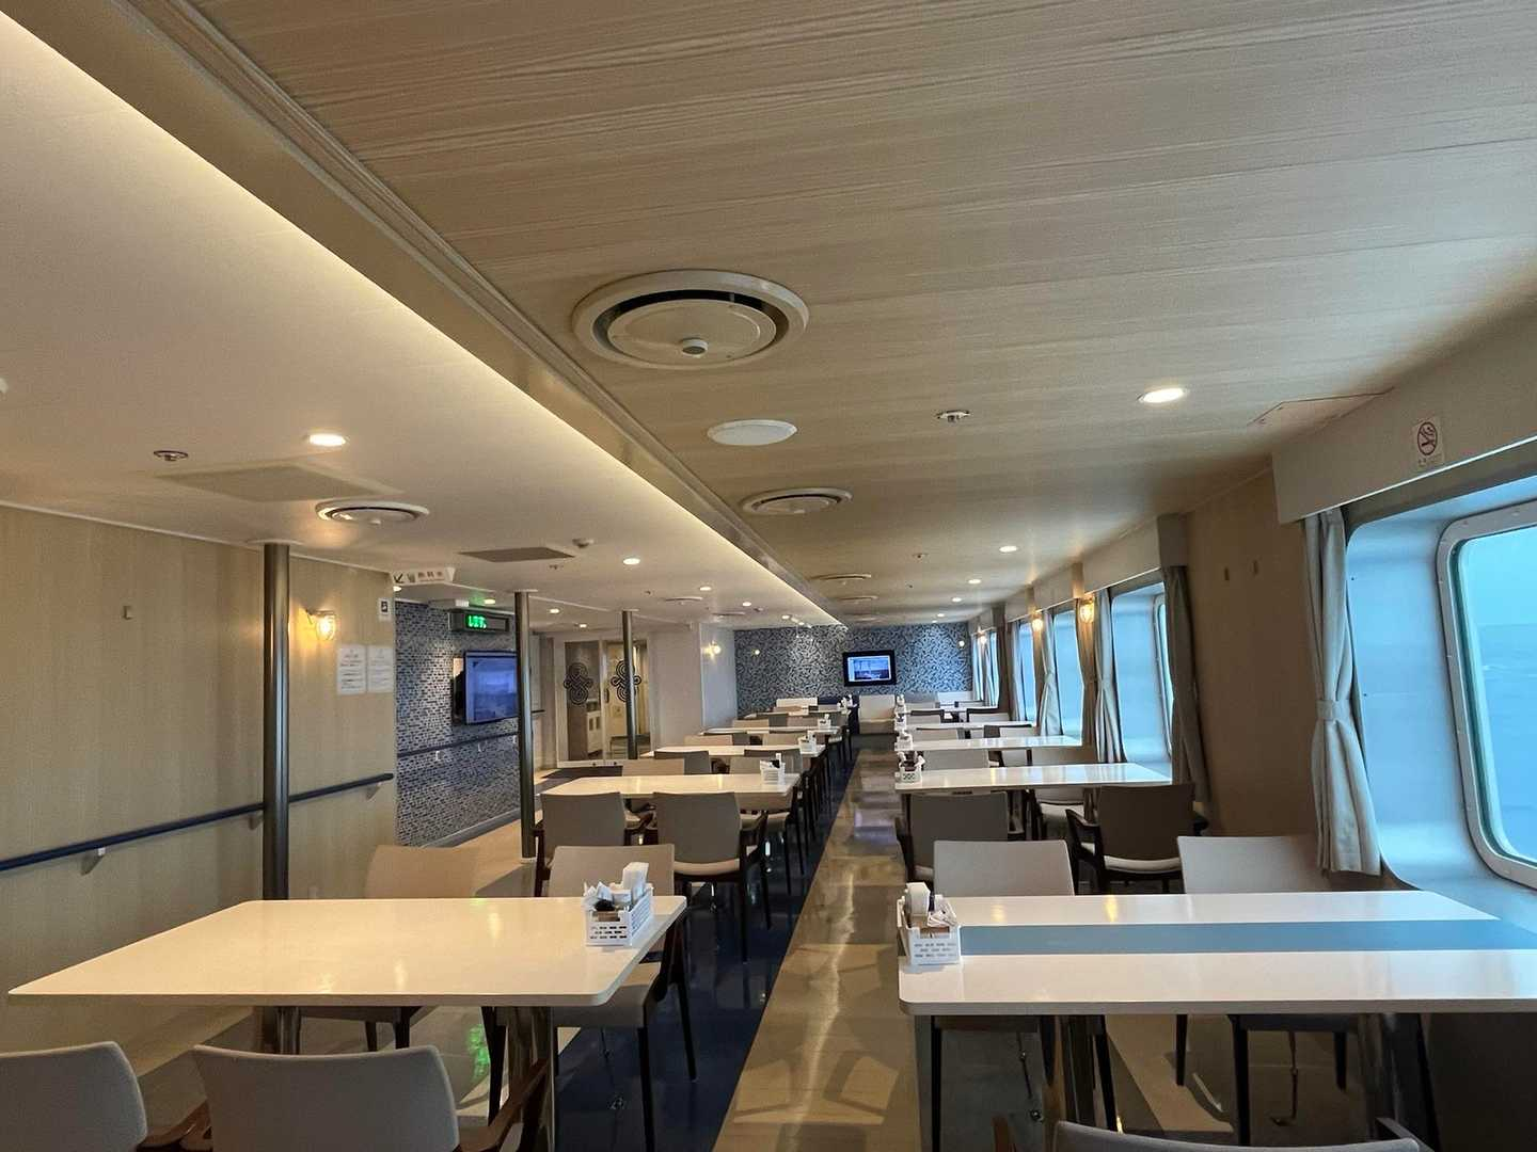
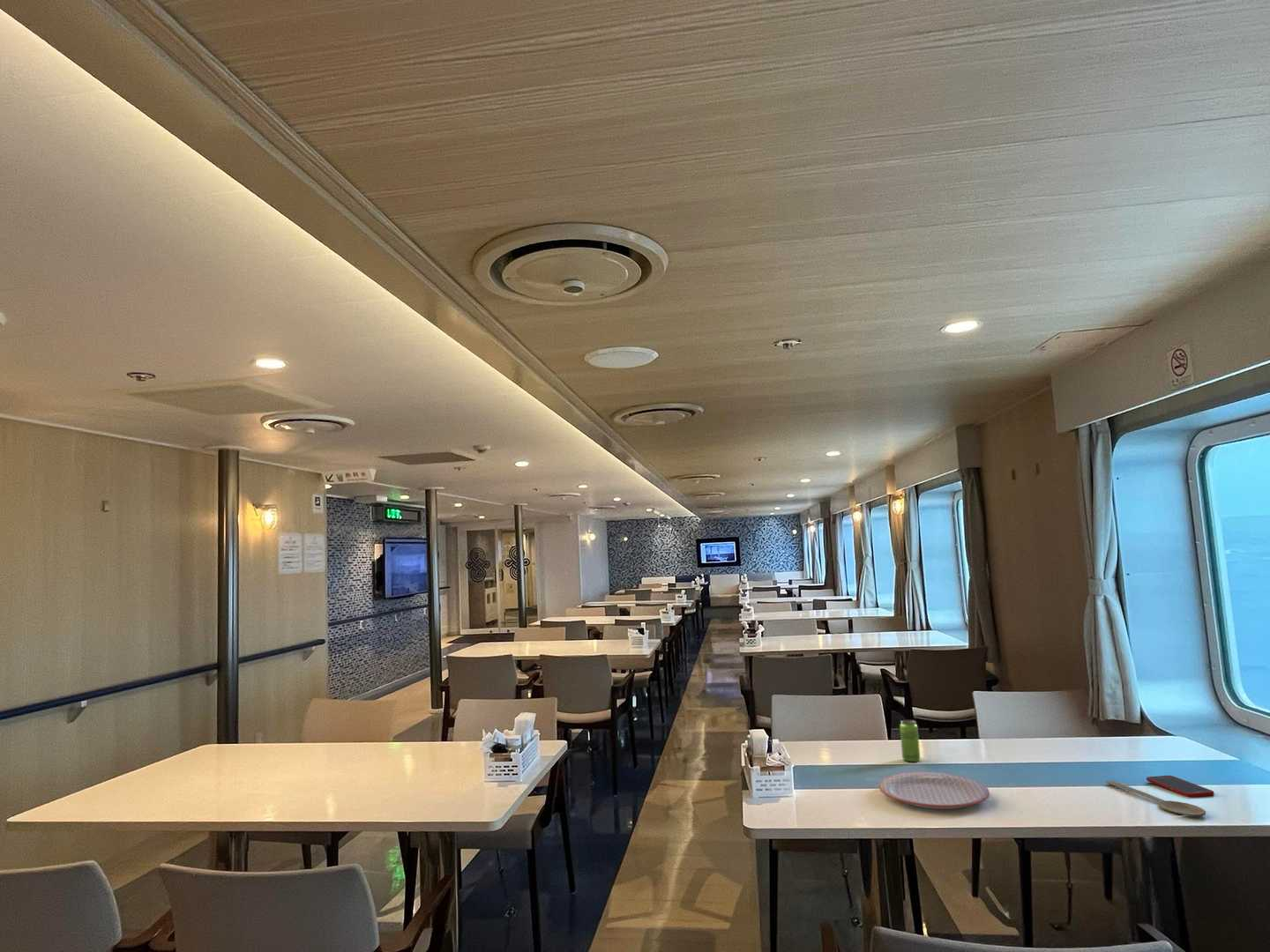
+ plate (932, 792)
+ beverage can (909, 740)
+ wooden spoon (1151, 796)
+ cell phone (1179, 785)
